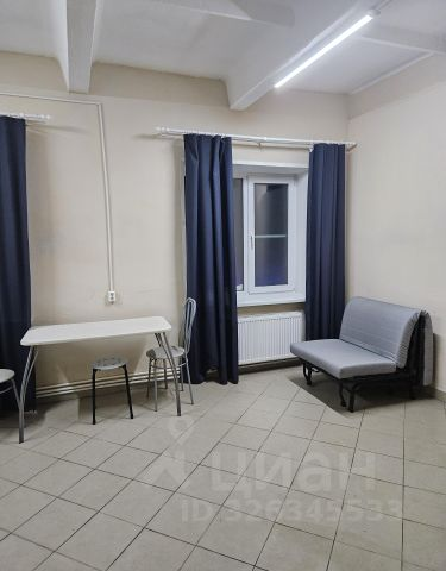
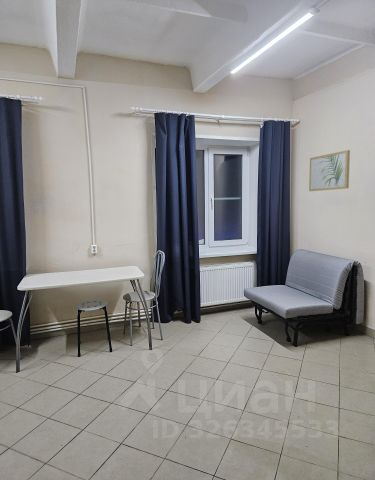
+ wall art (328, 172)
